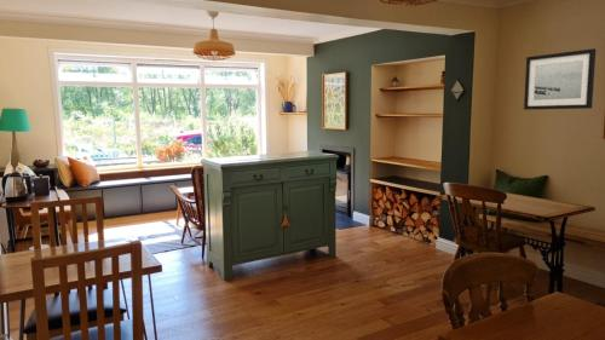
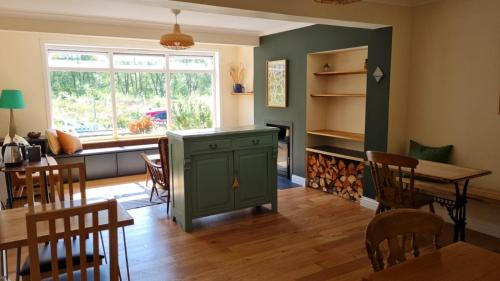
- wall art (557, 81)
